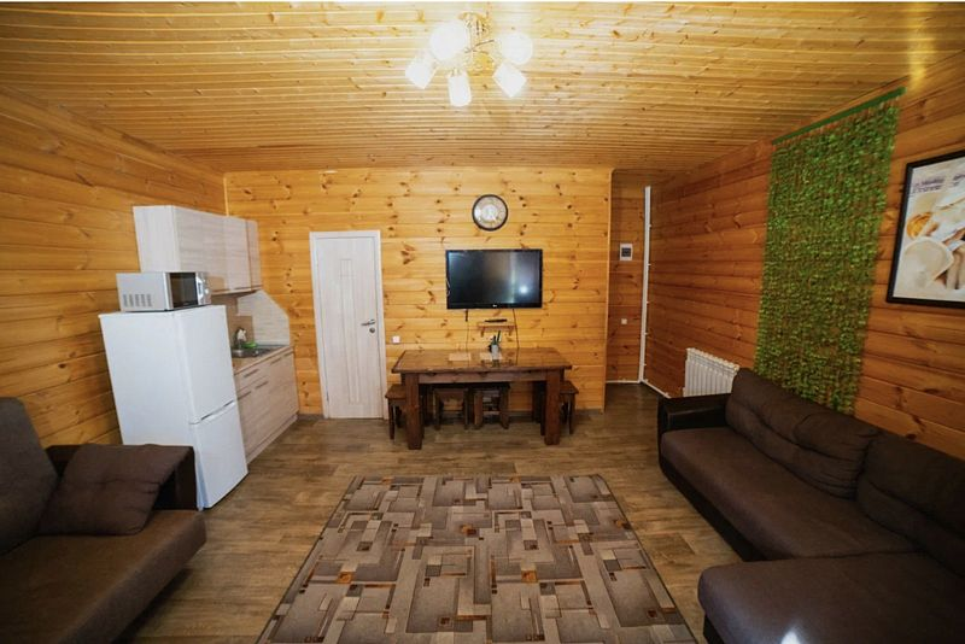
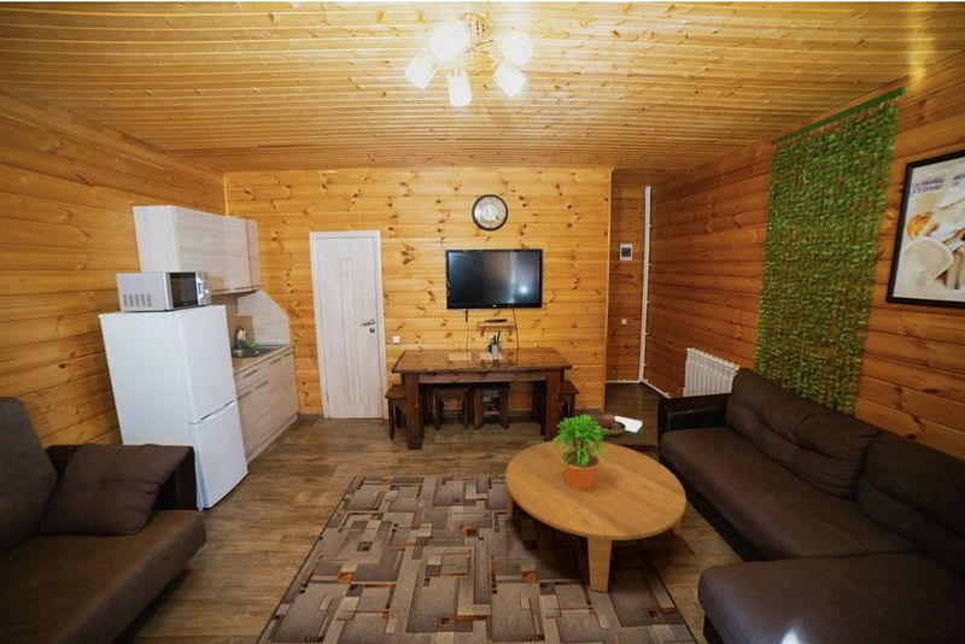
+ potted plant (579, 447)
+ coffee table (589, 499)
+ side table (616, 432)
